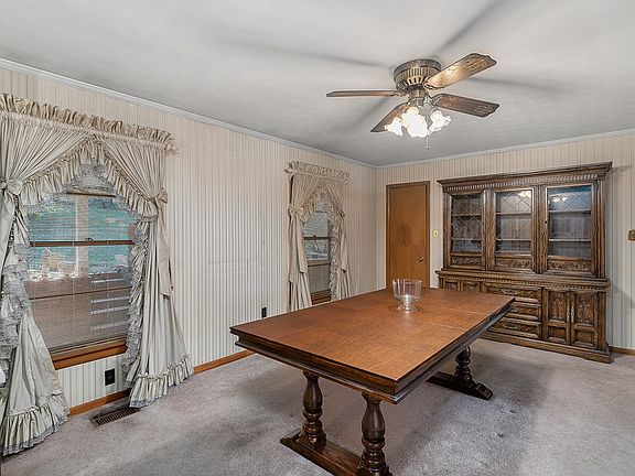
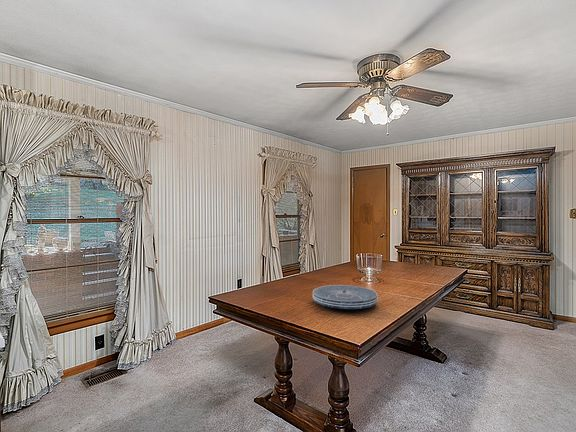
+ placemat (344, 296)
